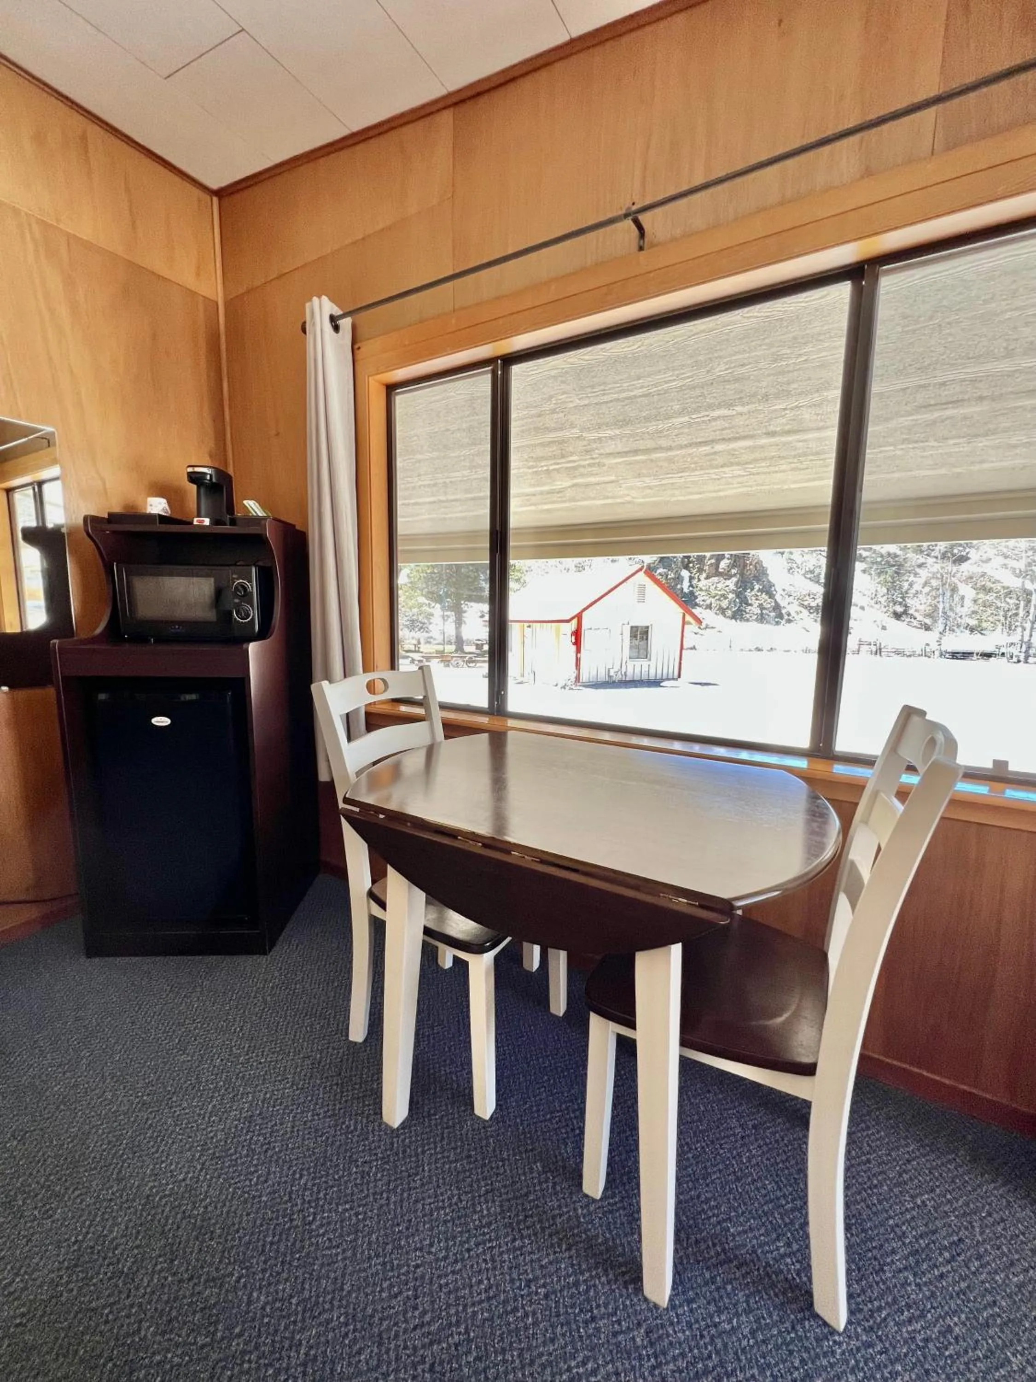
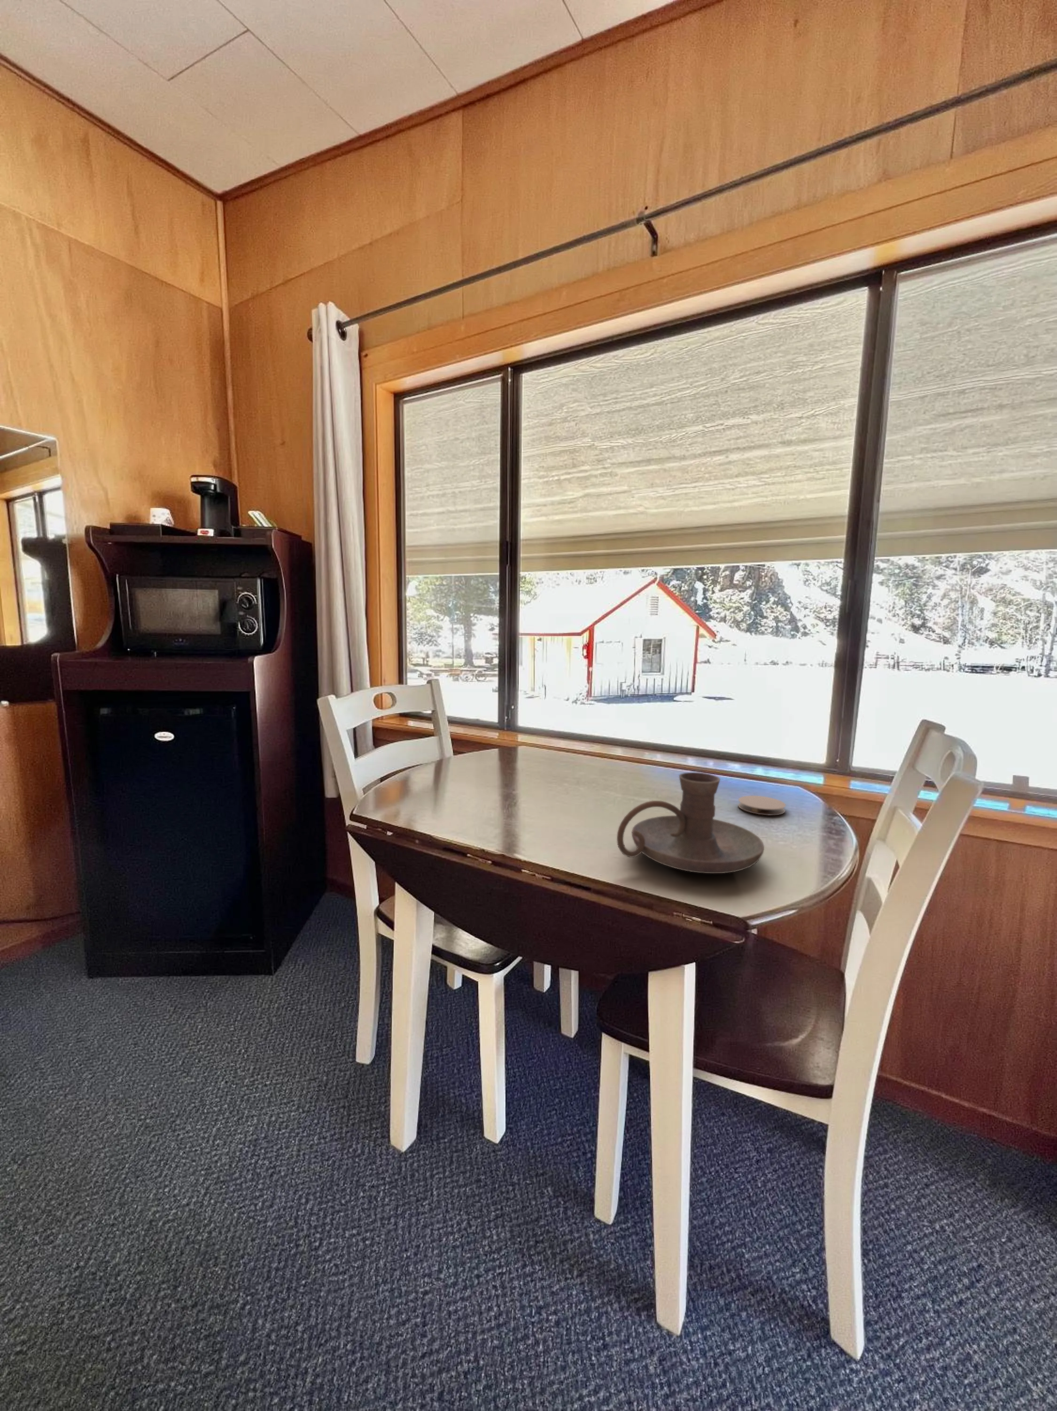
+ coaster (762, 804)
+ candle holder (685, 820)
